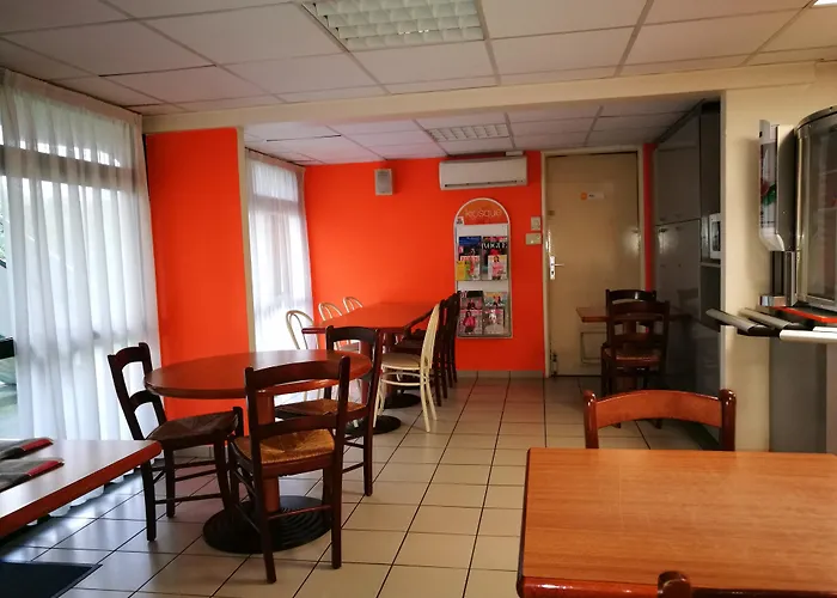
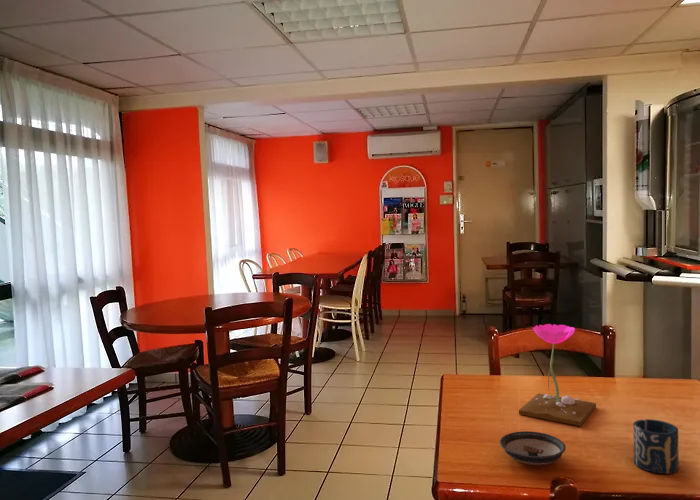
+ cup (657, 443)
+ saucer (532, 450)
+ flower (552, 369)
